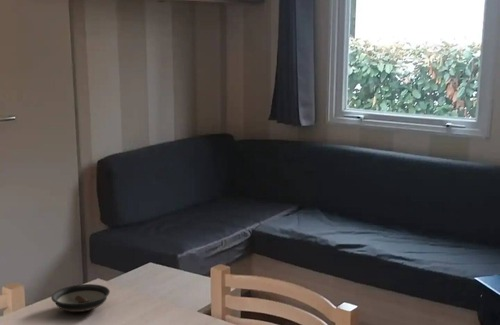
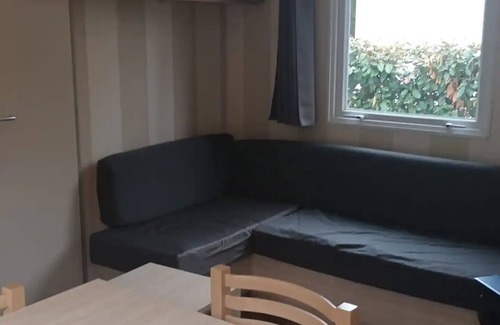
- saucer (81, 300)
